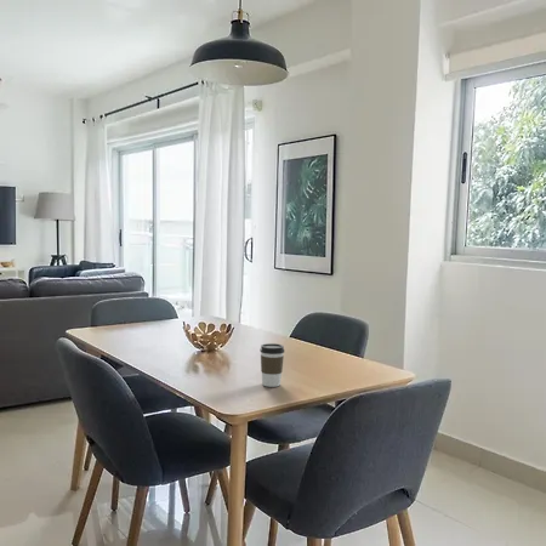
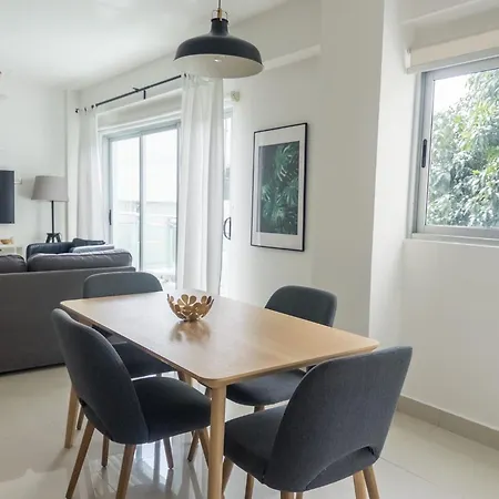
- coffee cup (271, 364)
